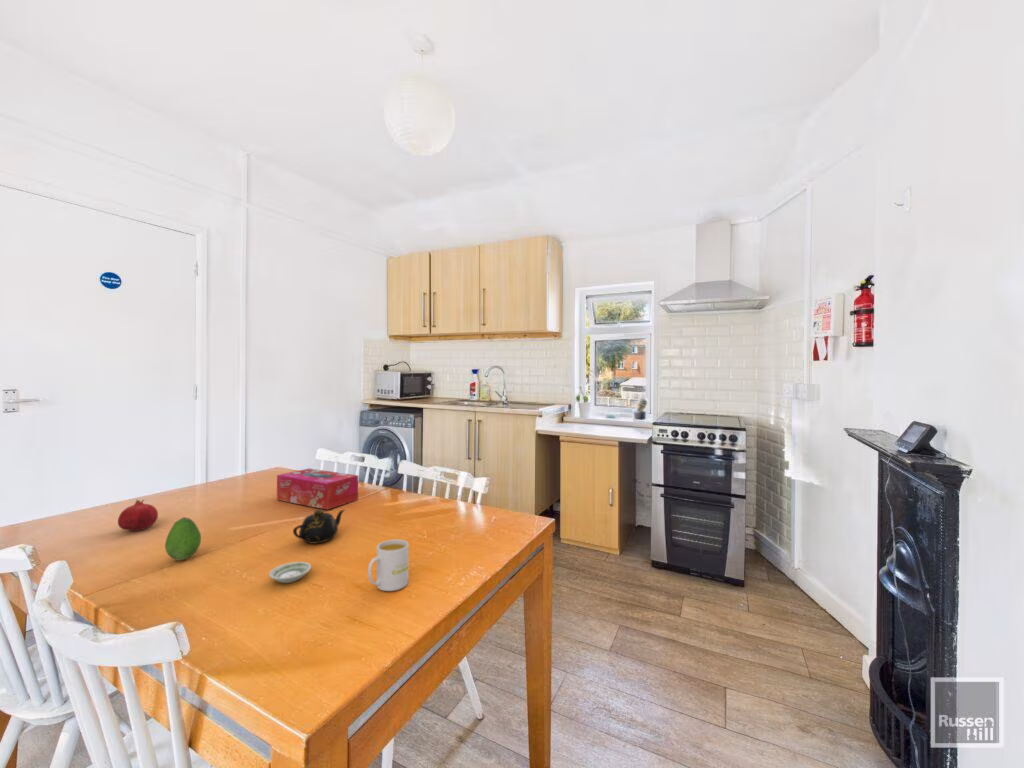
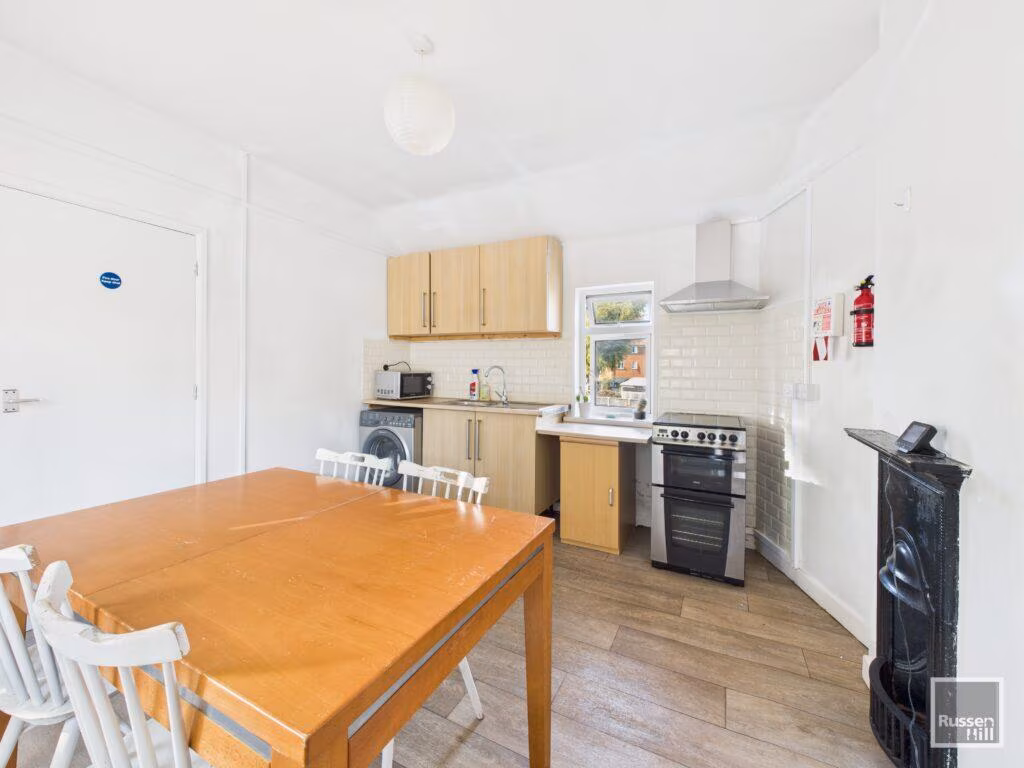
- saucer (290, 573)
- fruit (183, 538)
- fruit (138, 514)
- mug (387, 566)
- teapot (320, 524)
- tissue box (317, 487)
